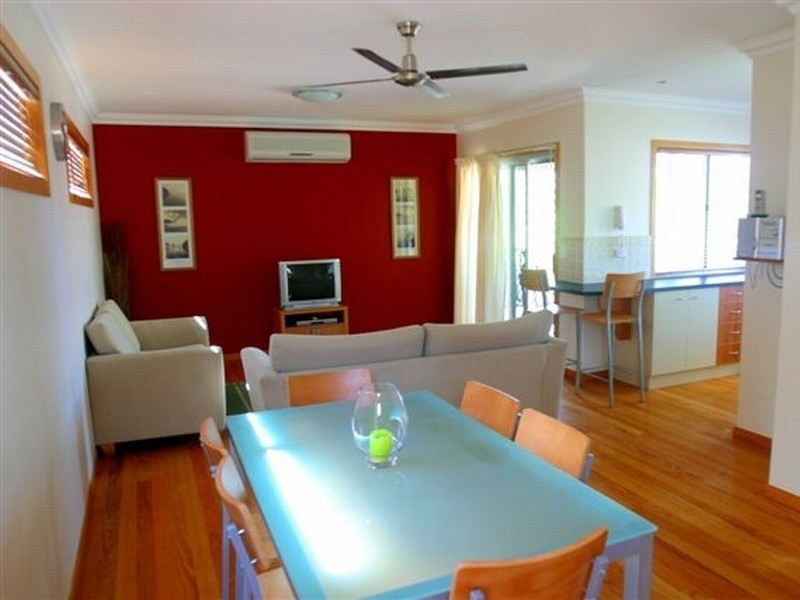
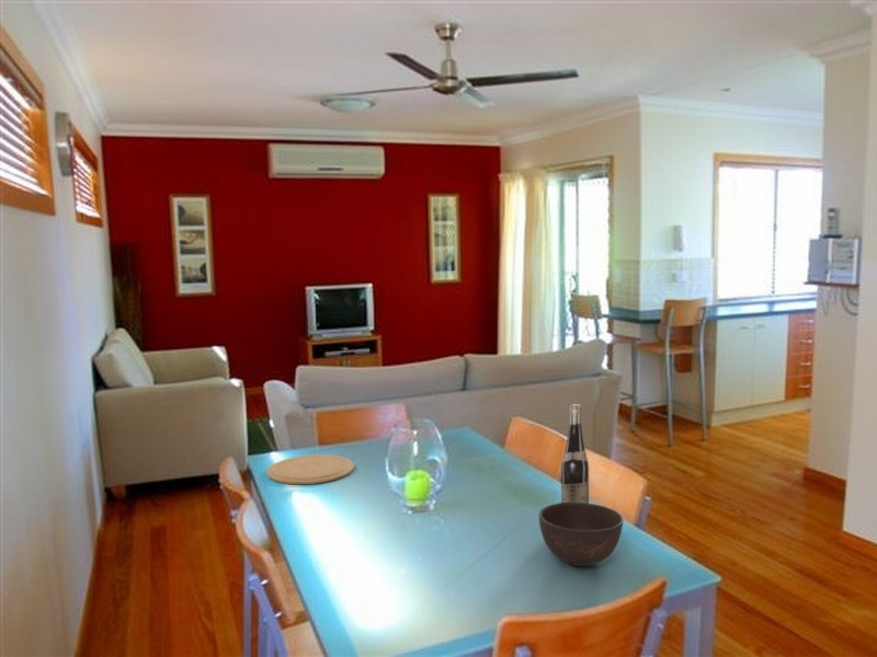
+ bowl (580, 537)
+ plate (310, 468)
+ wine bottle (574, 464)
